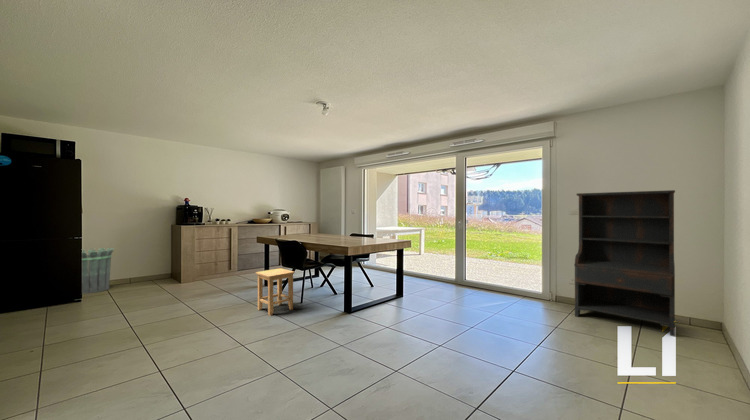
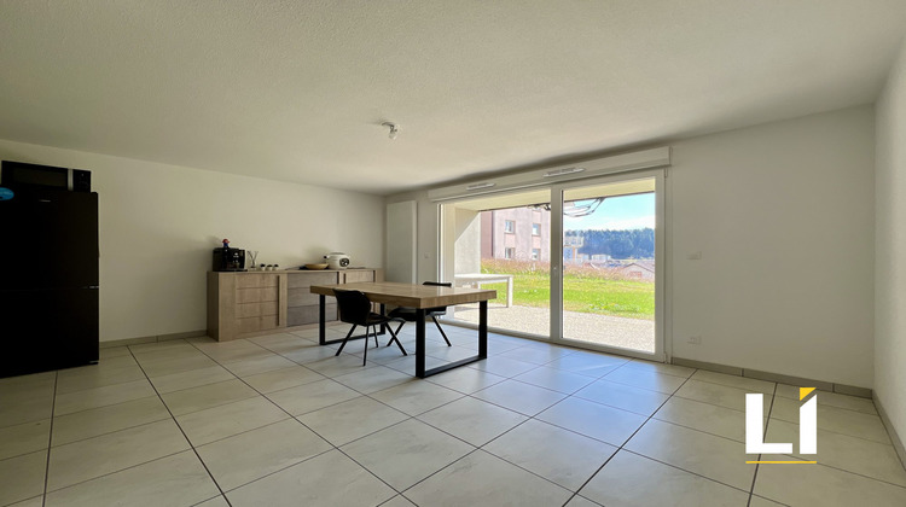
- stool (277, 290)
- waste bin (92, 270)
- bookshelf (621, 255)
